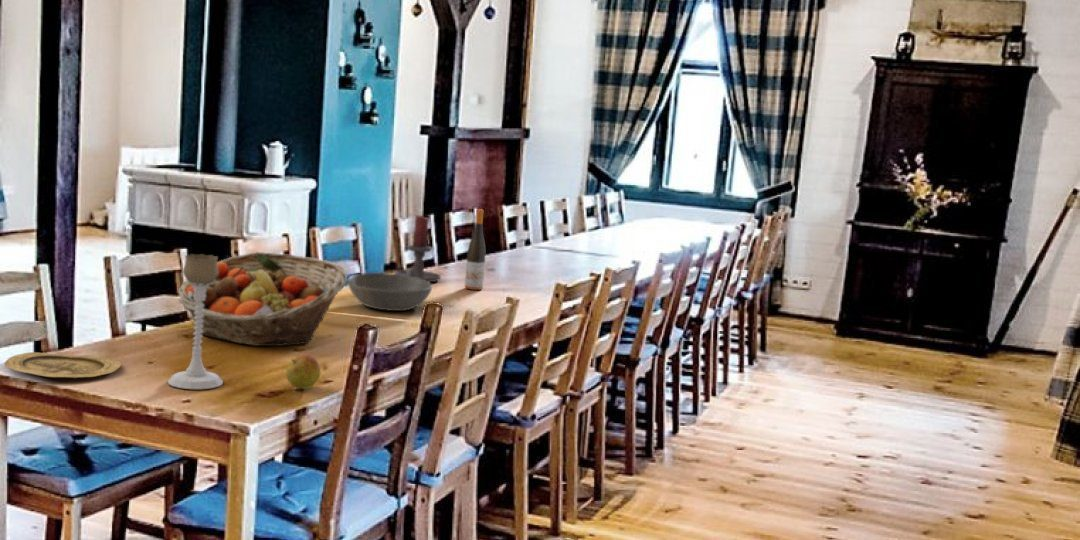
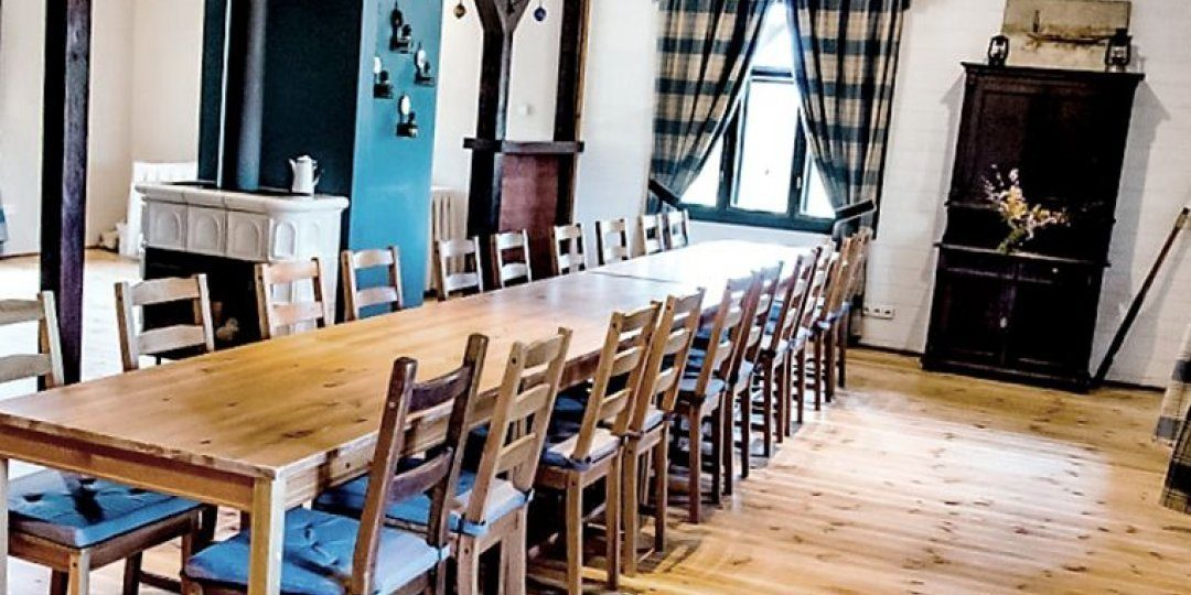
- fruit basket (262, 297)
- bowl (389, 293)
- wine bottle (476, 249)
- plate (63, 365)
- apple (303, 371)
- candle holder (417, 248)
- candle holder (198, 319)
